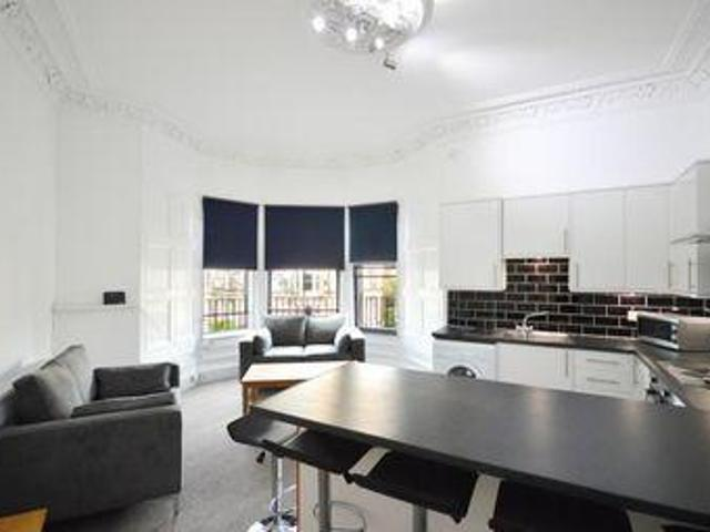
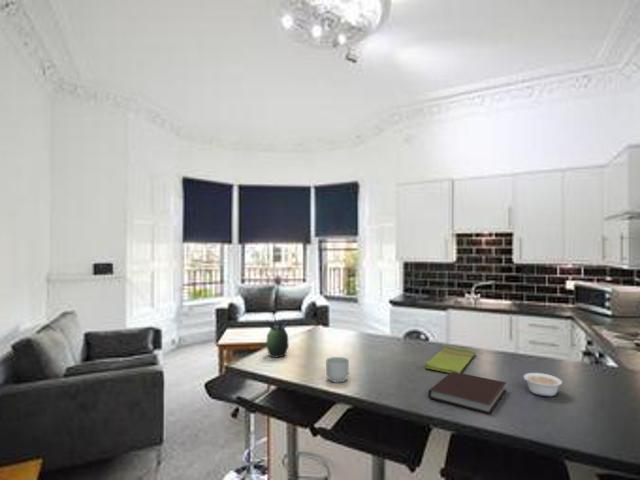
+ mug (338, 368)
+ succulent plant (277, 337)
+ legume (542, 384)
+ notebook (468, 389)
+ dish towel (451, 358)
